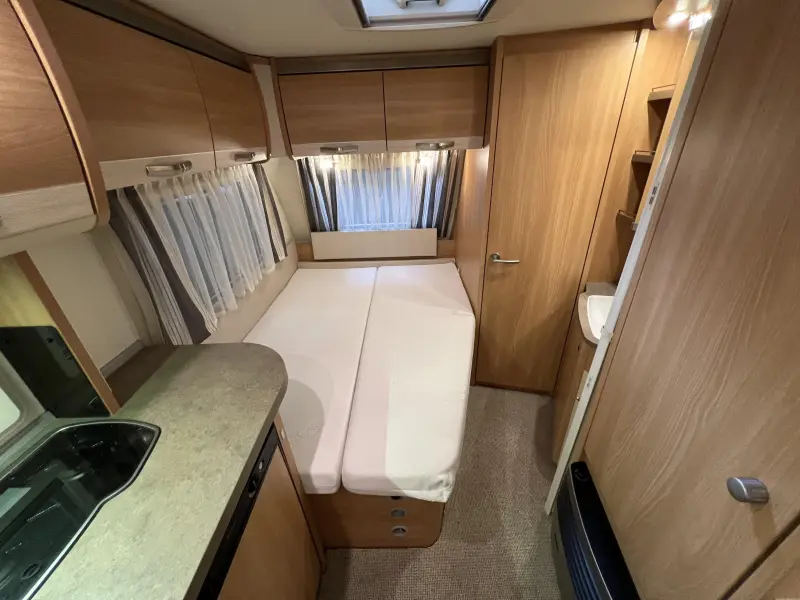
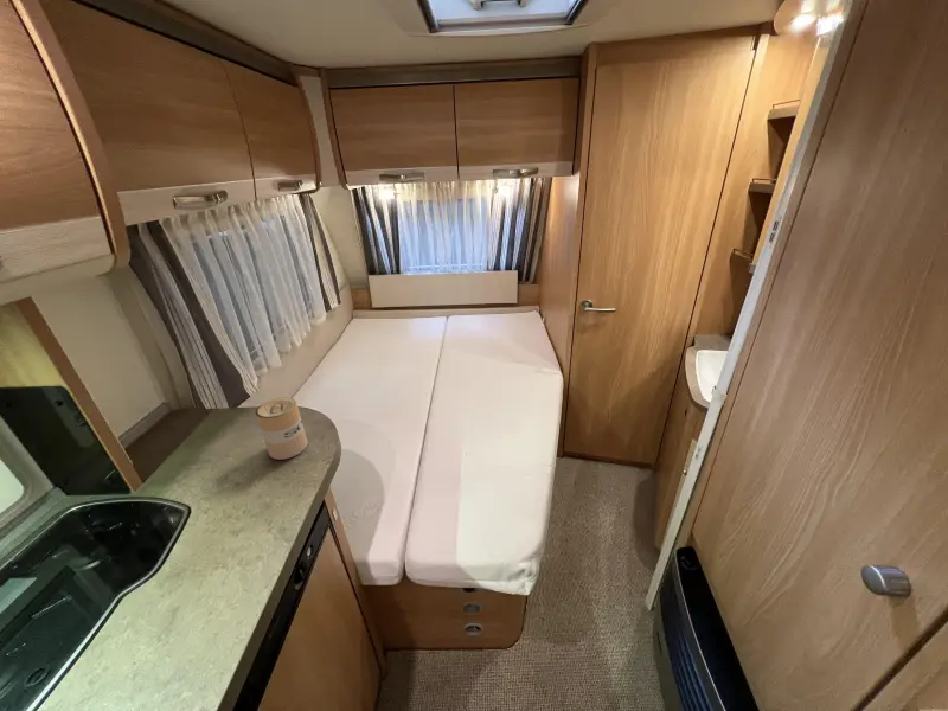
+ beverage can (282, 428)
